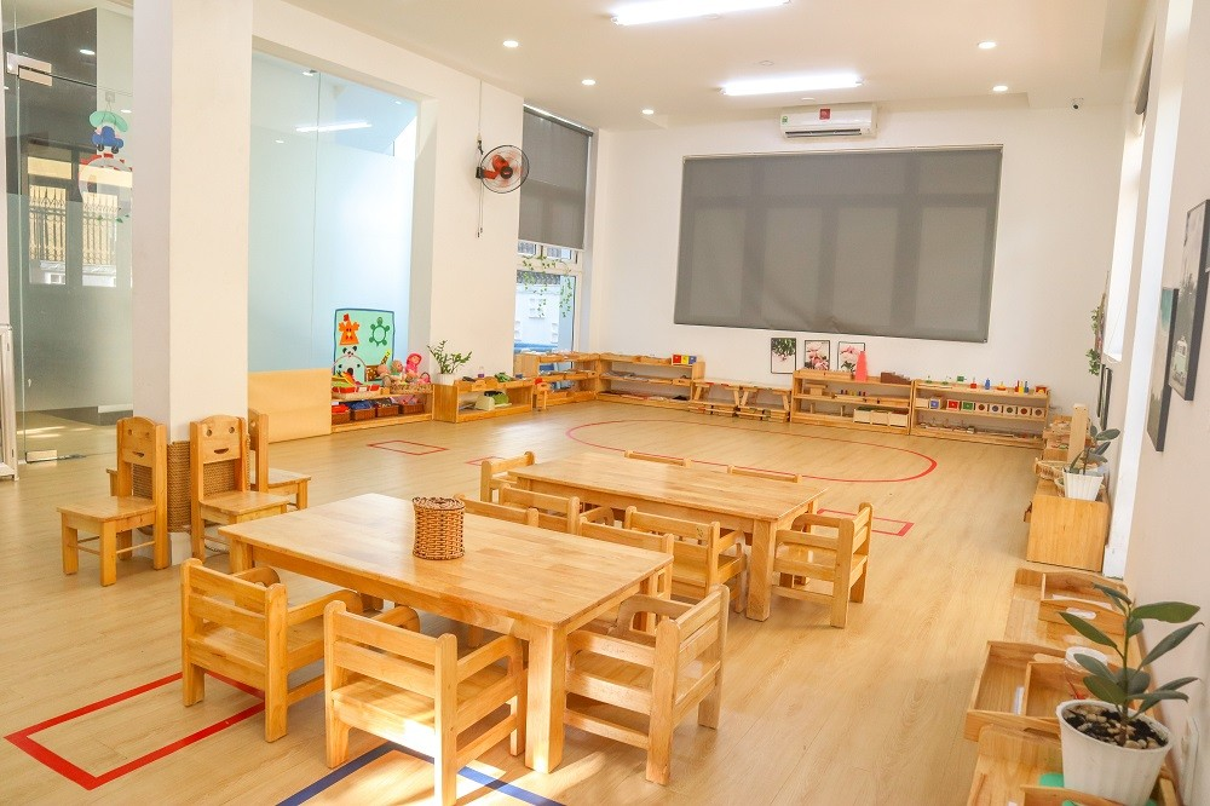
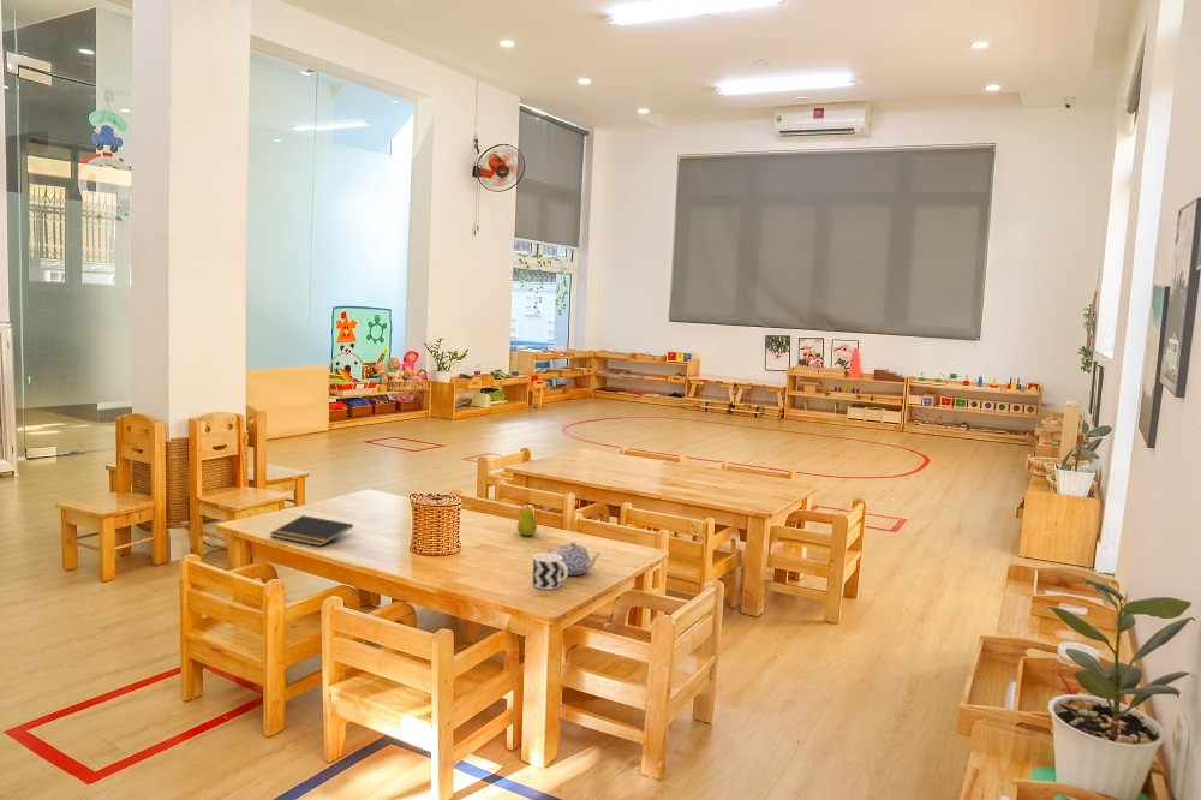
+ fruit (527, 518)
+ teapot (574, 557)
+ notepad (311, 530)
+ cup (551, 572)
